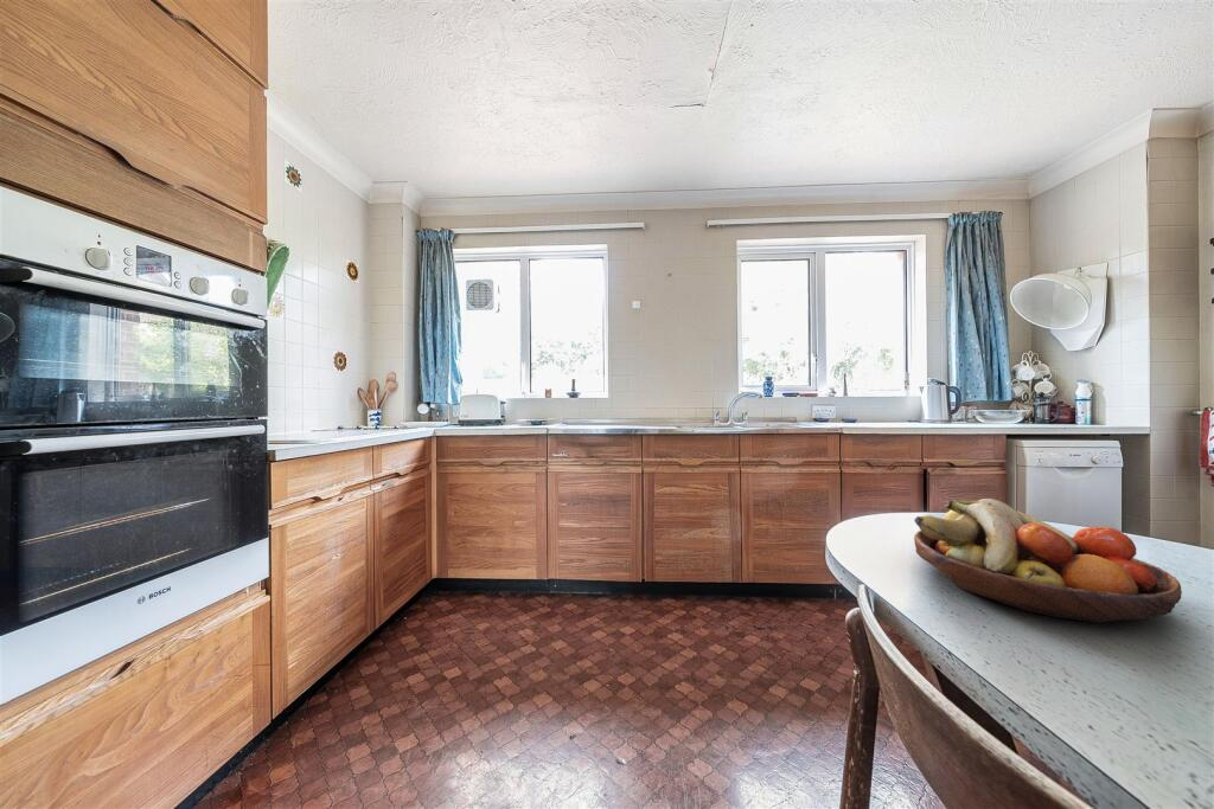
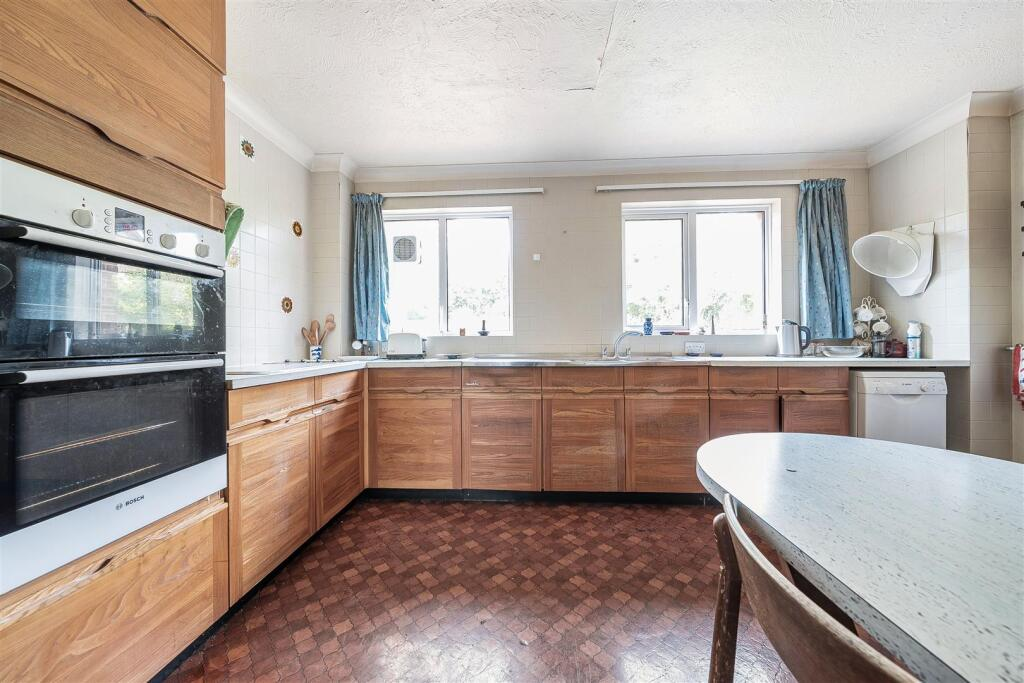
- fruit bowl (1027, 546)
